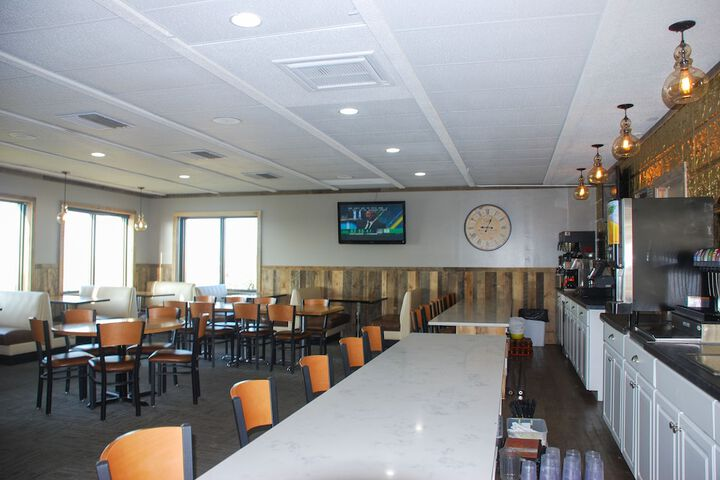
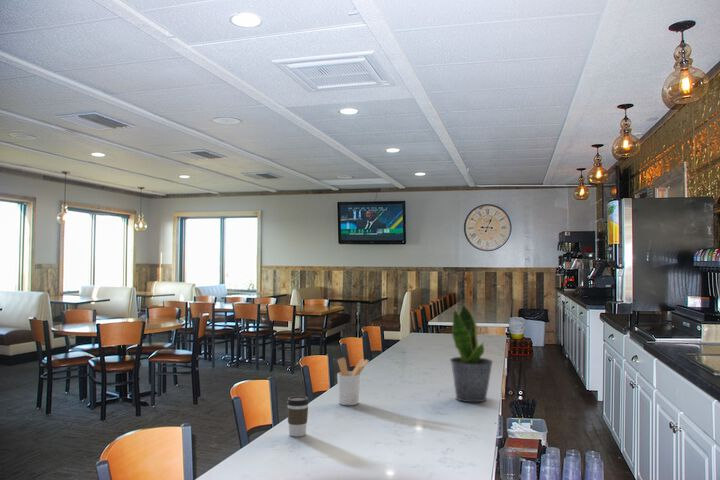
+ potted plant (471, 351)
+ coffee cup (297, 416)
+ utensil holder (353, 380)
